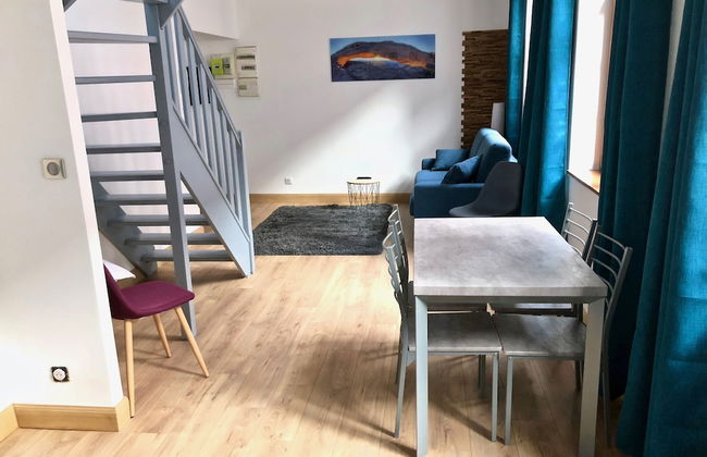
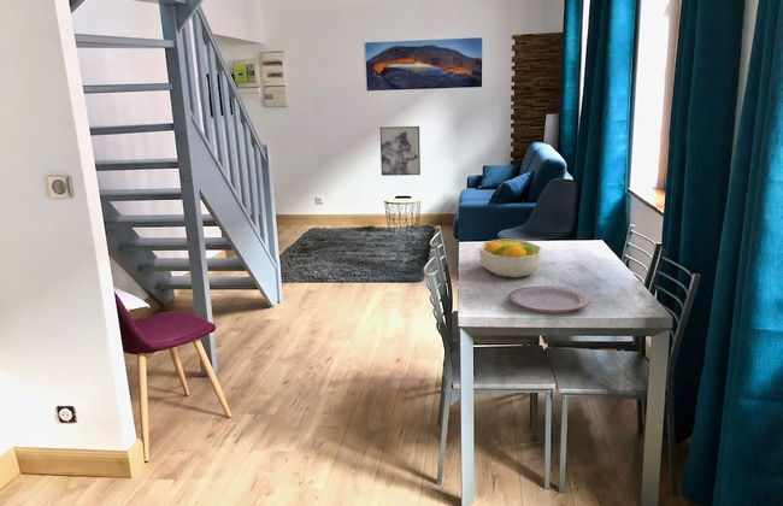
+ plate (548, 300)
+ fruit bowl (510, 253)
+ wall art (400, 151)
